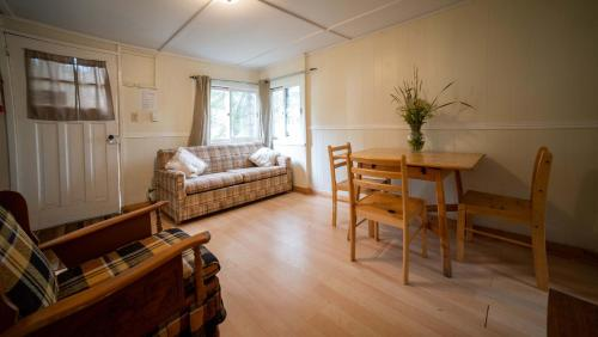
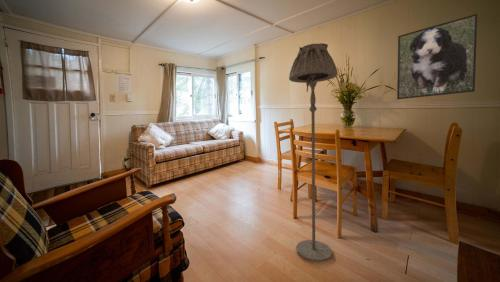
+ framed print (432, 61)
+ floor lamp (312, 152)
